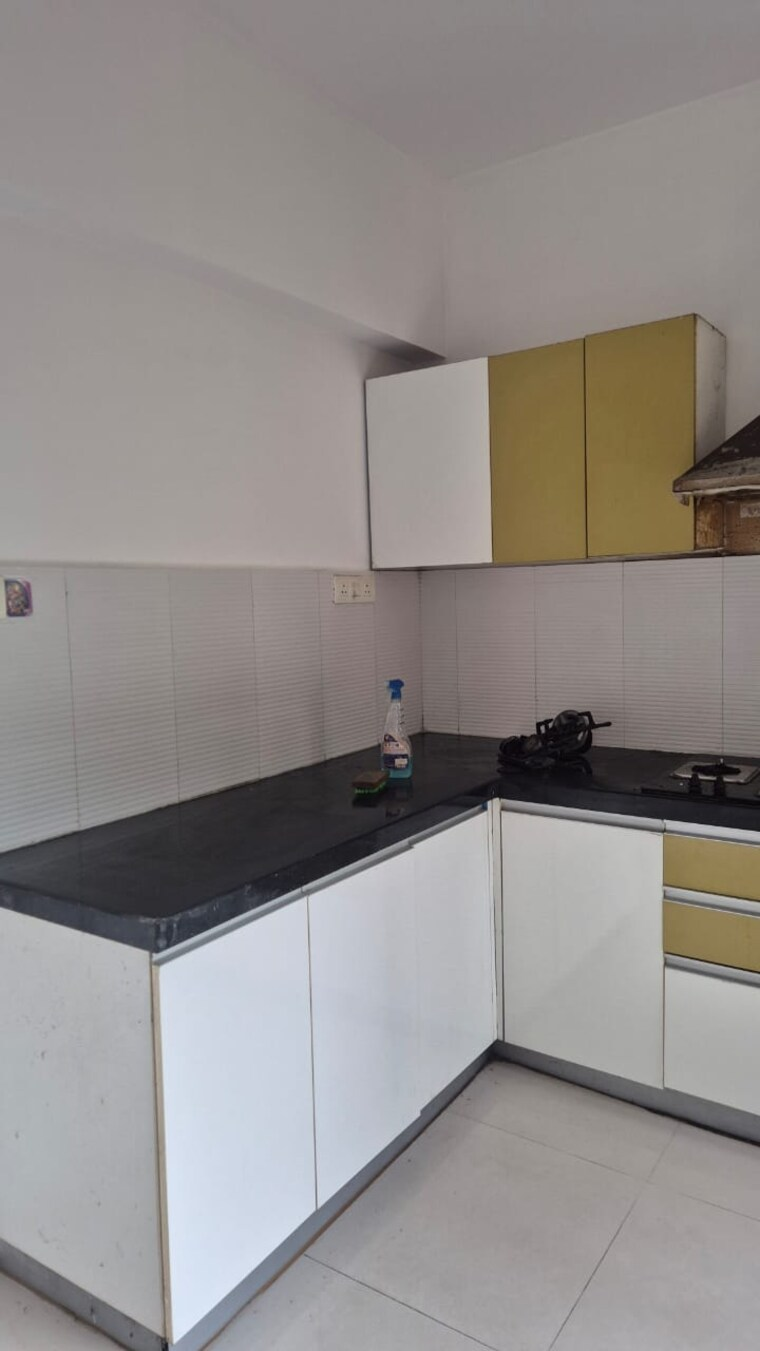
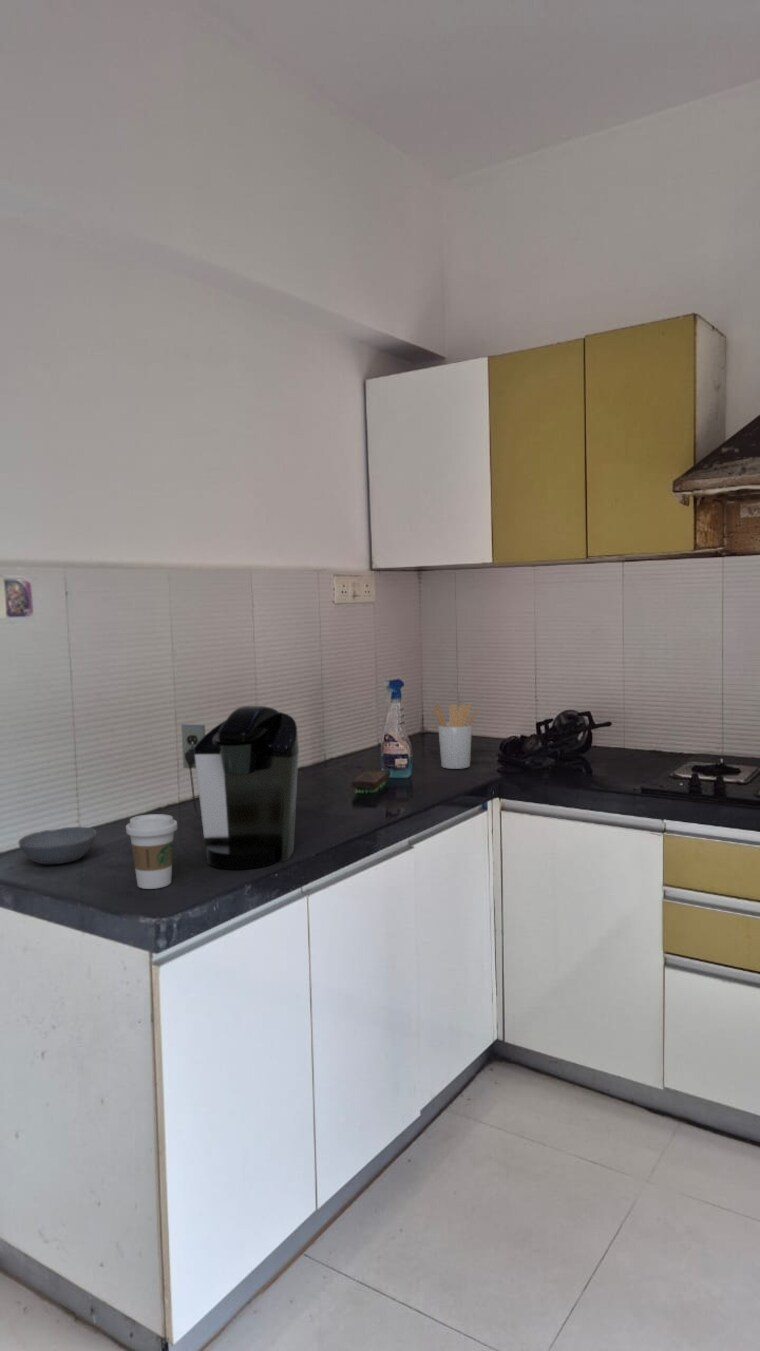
+ coffee maker (225, 779)
+ bowl (58, 847)
+ utensil holder (456, 734)
+ coffee cup (152, 850)
